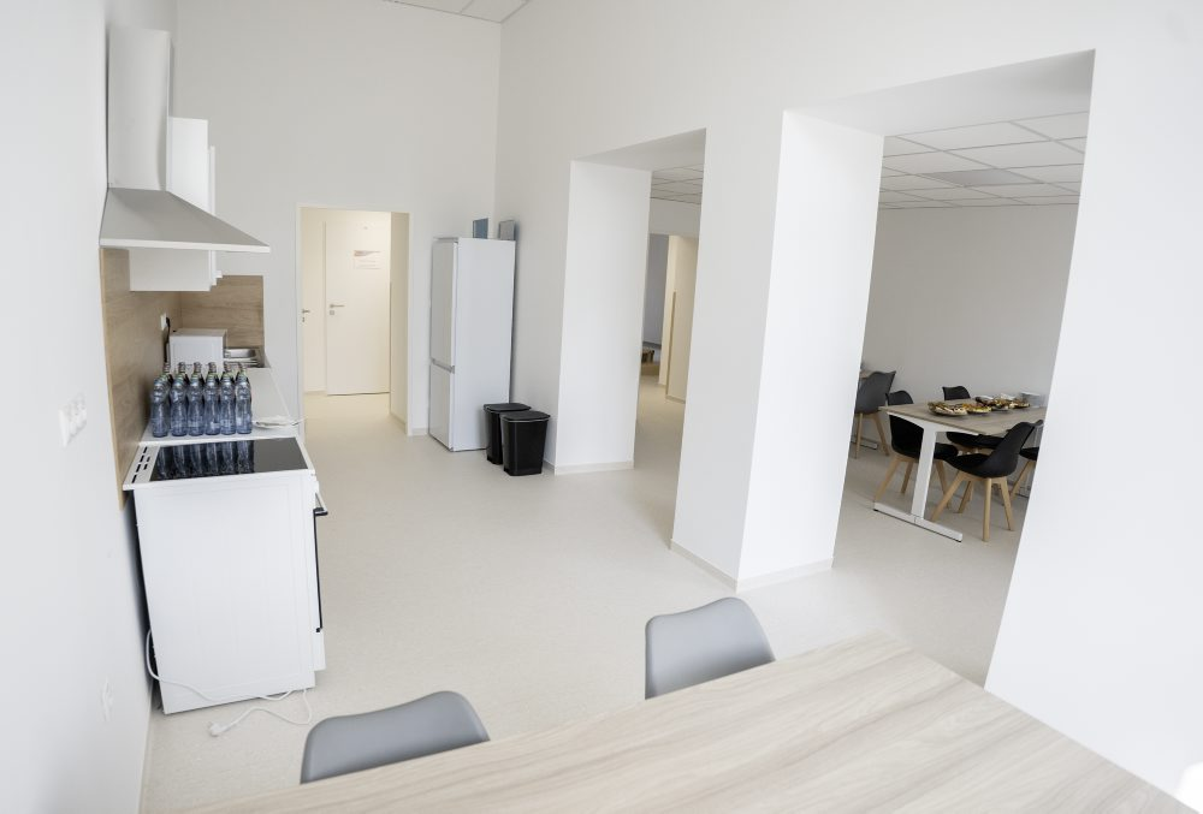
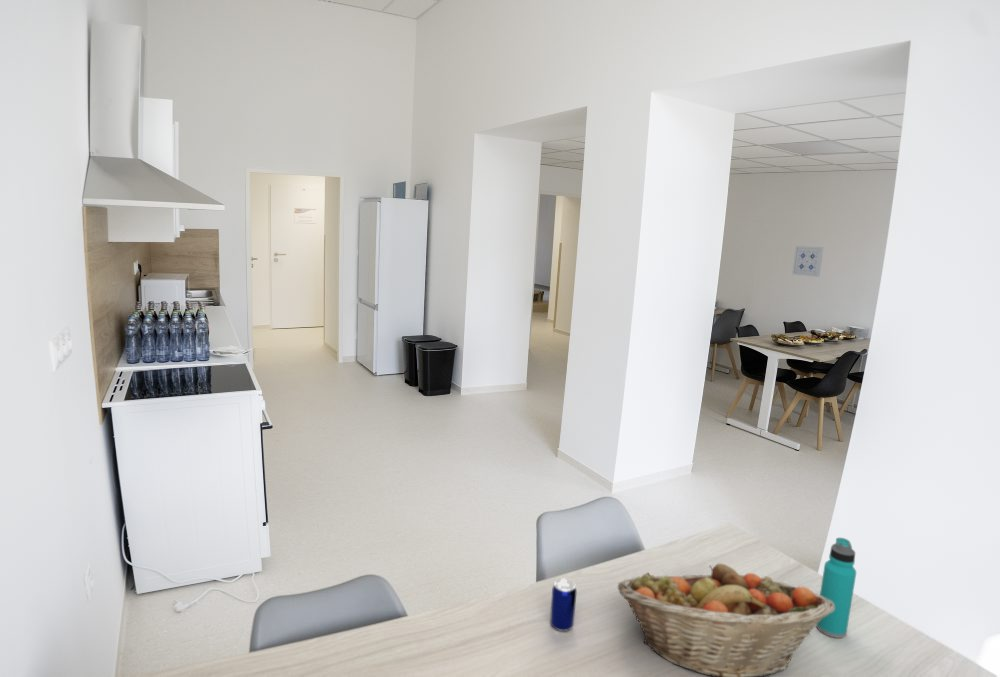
+ water bottle (837, 586)
+ wall art (807, 261)
+ beer can (563, 604)
+ fruit basket (720, 609)
